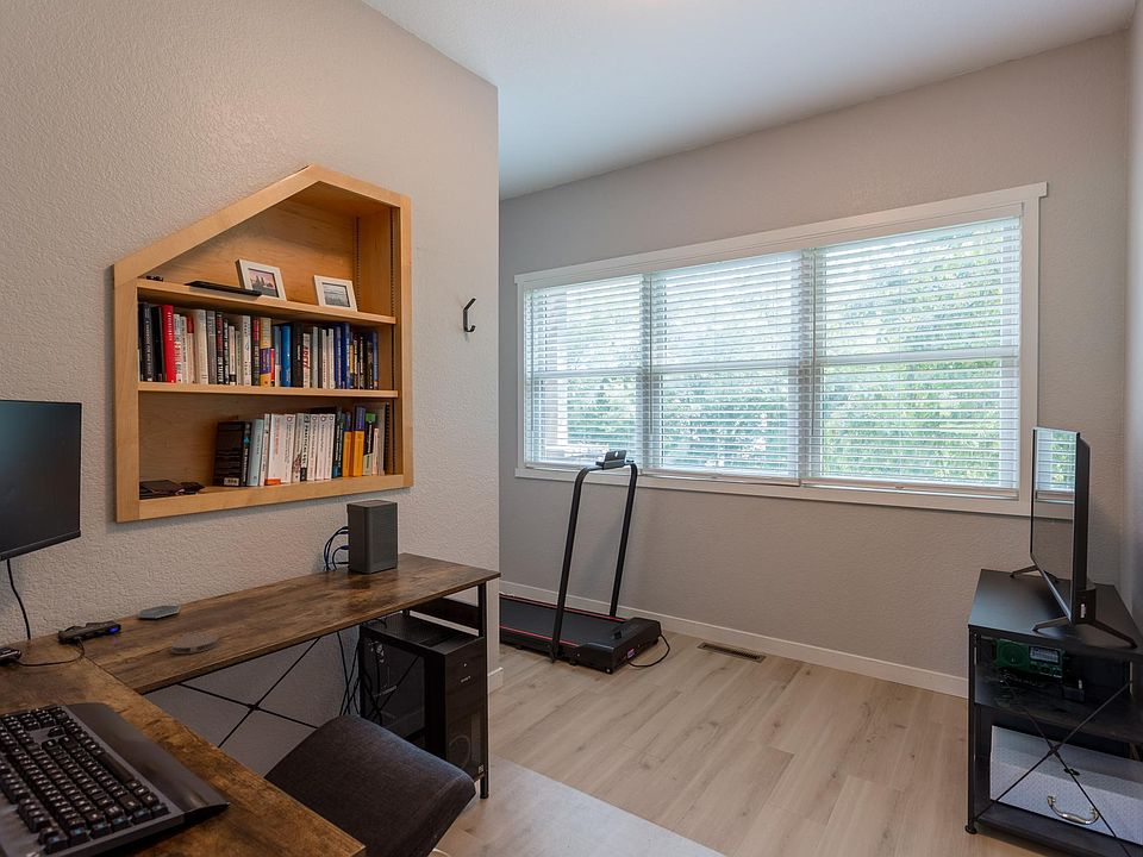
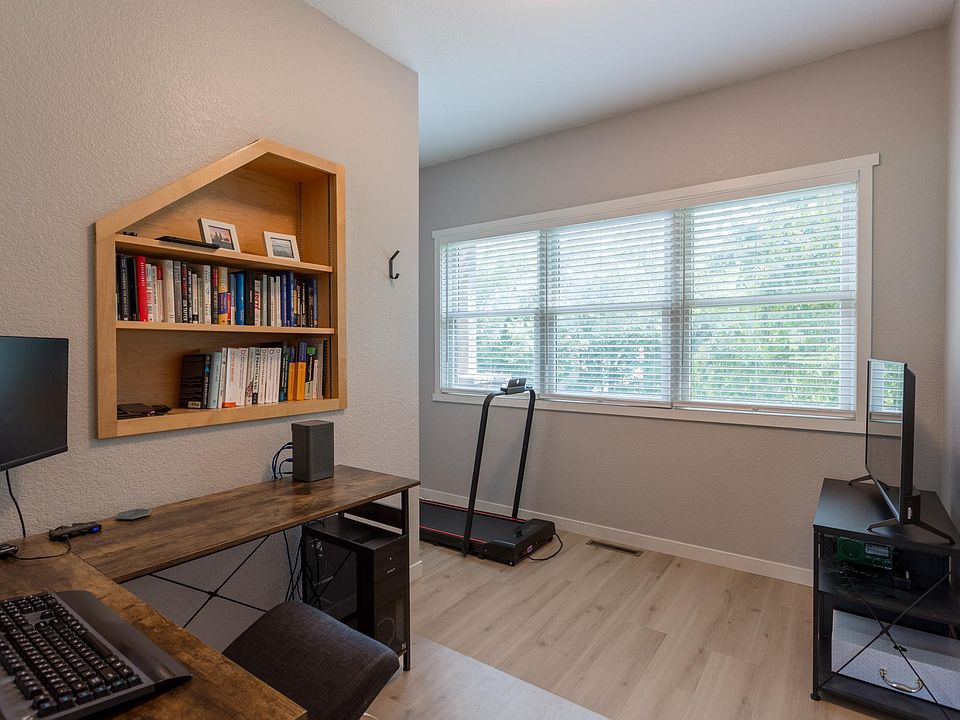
- coaster (194, 643)
